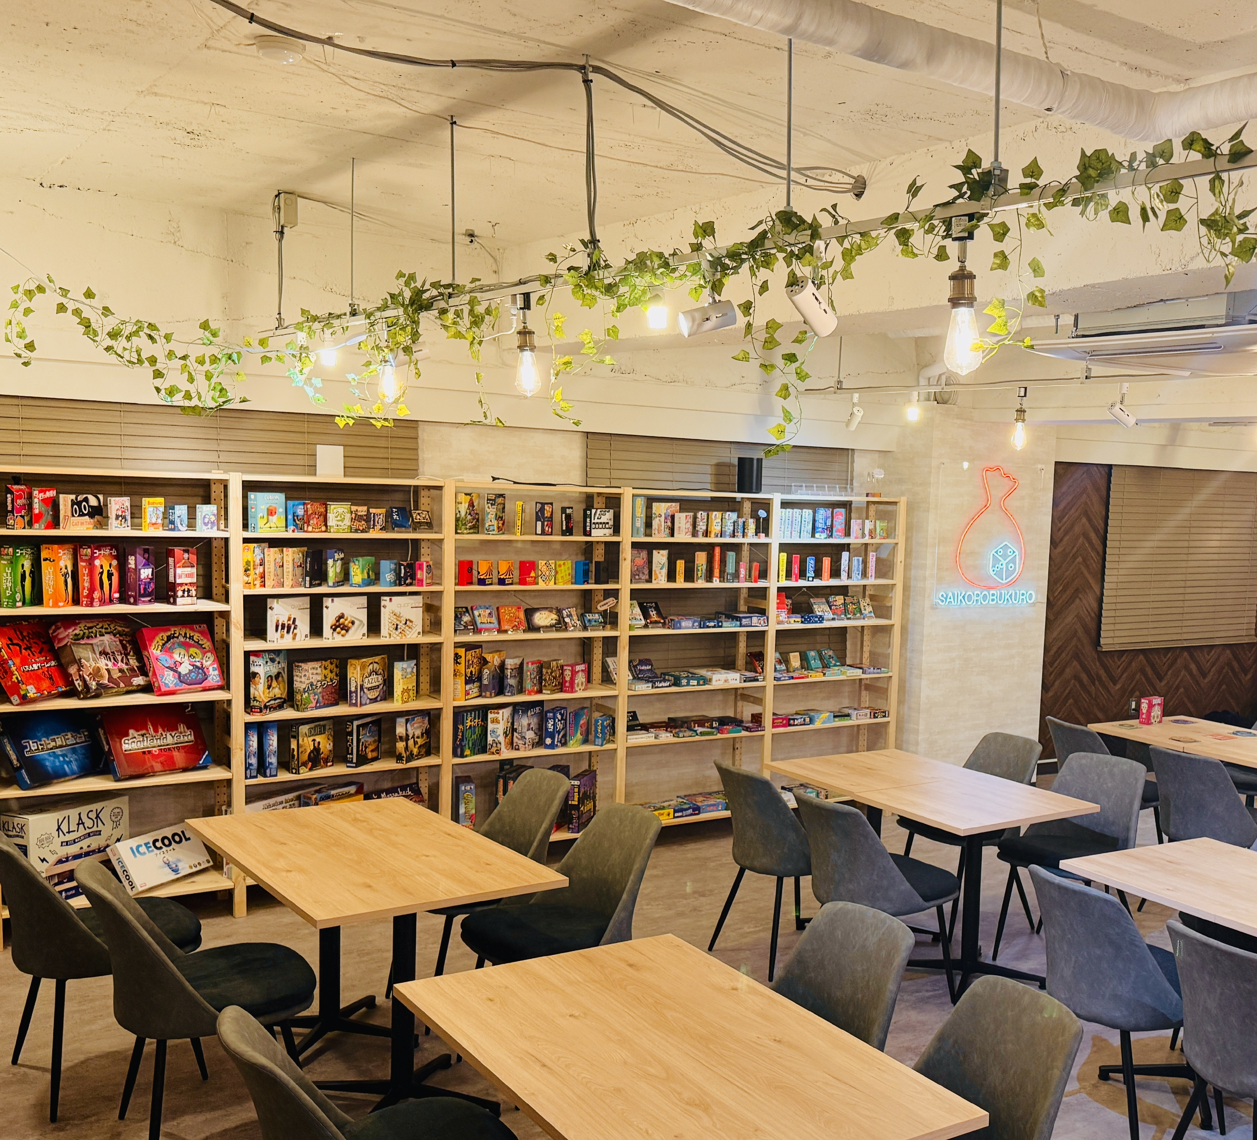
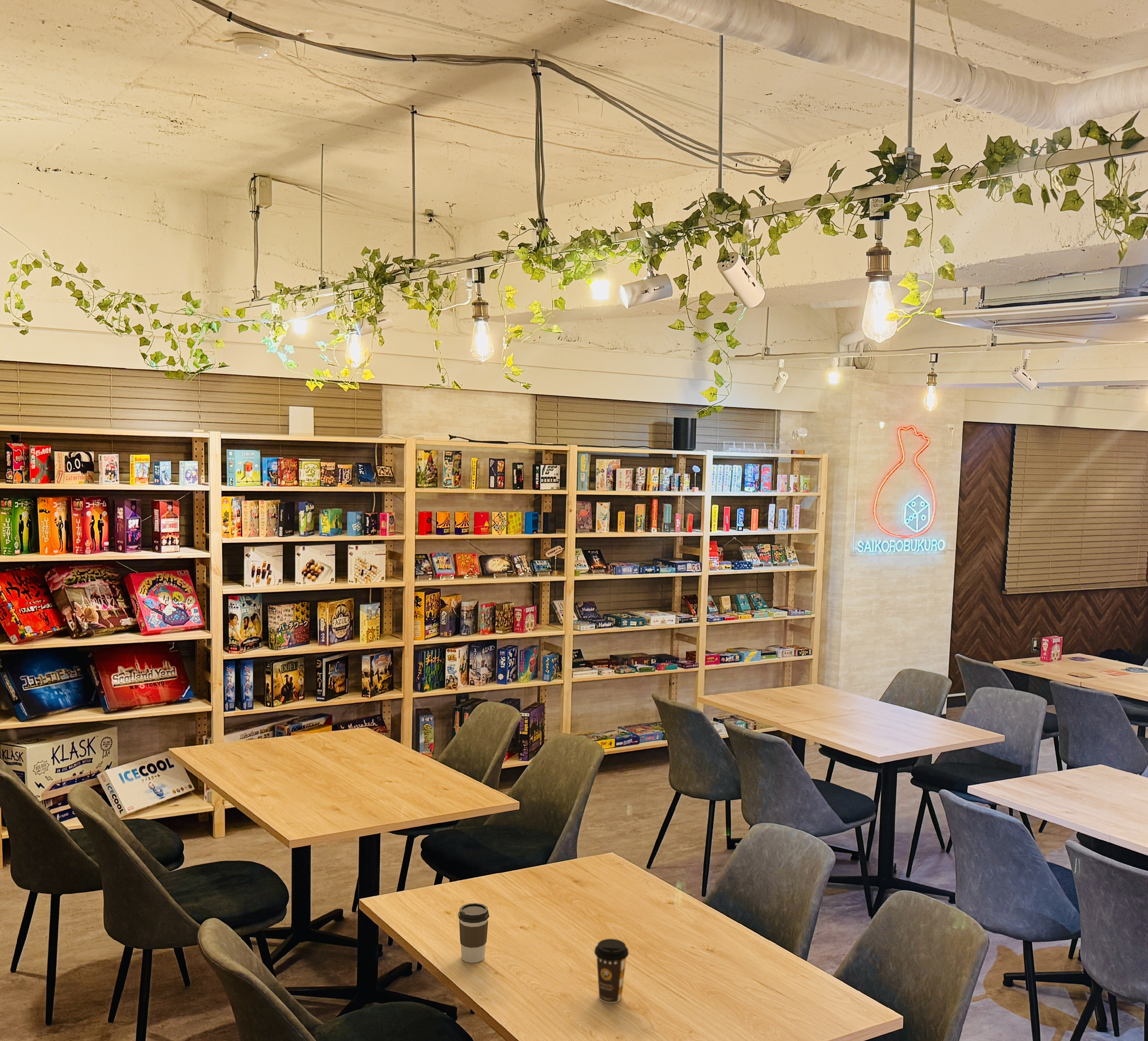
+ coffee cup (473, 933)
+ coffee cup (611, 971)
